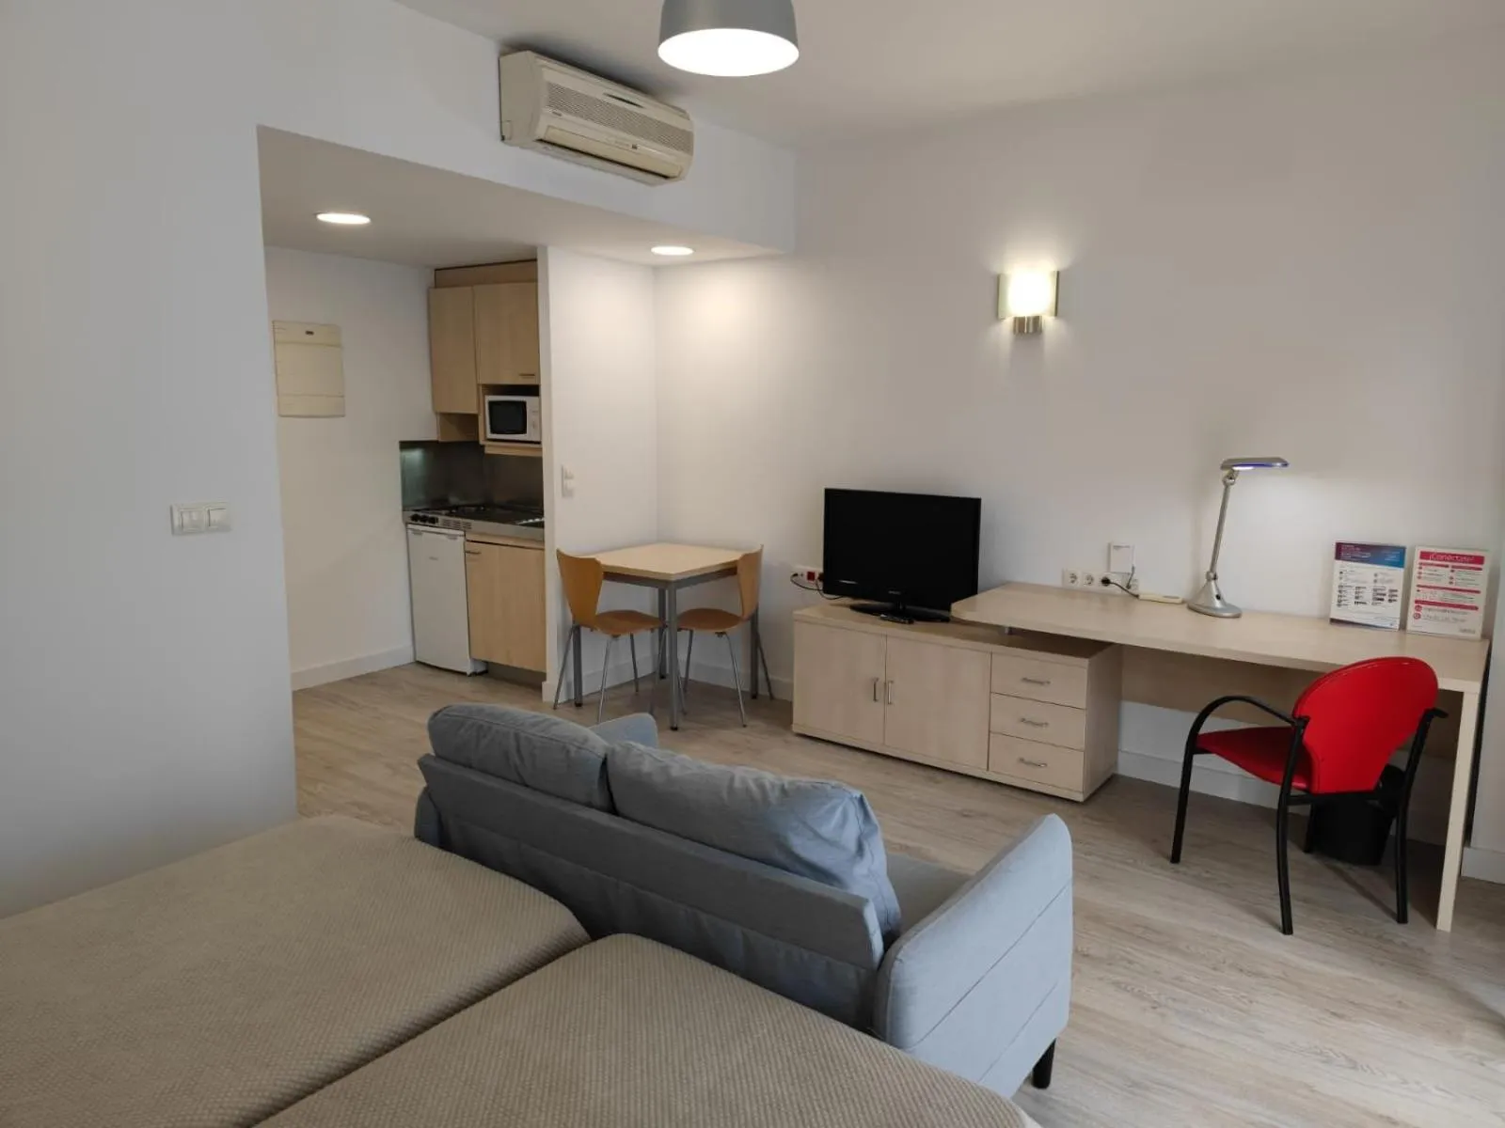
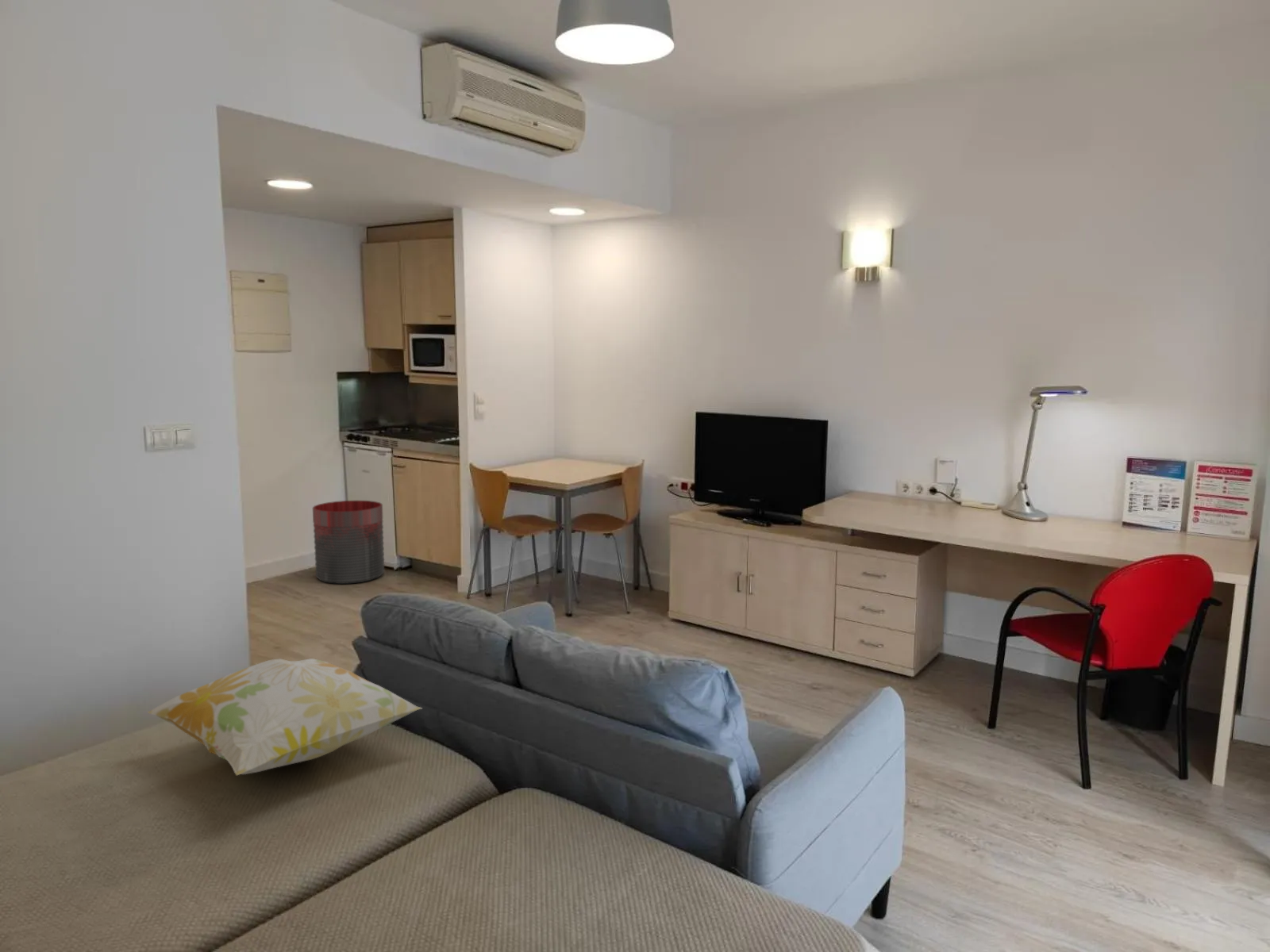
+ trash can (349, 540)
+ decorative pillow (287, 709)
